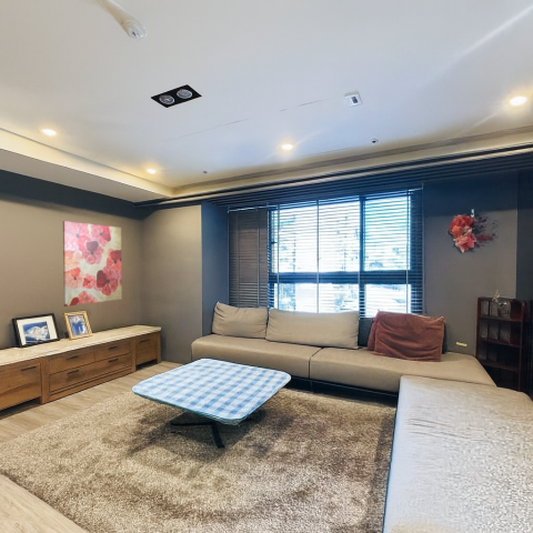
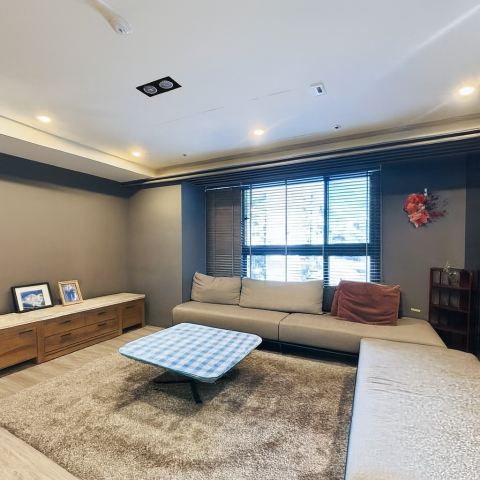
- wall art (94, 263)
